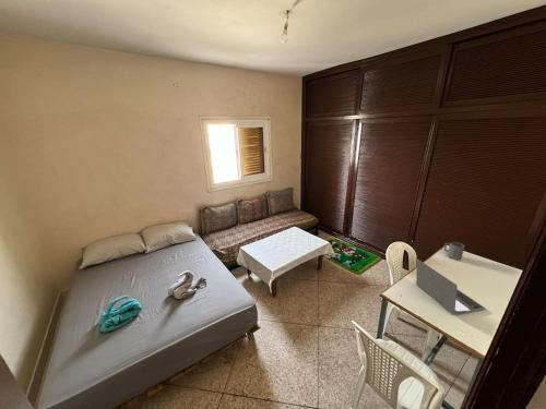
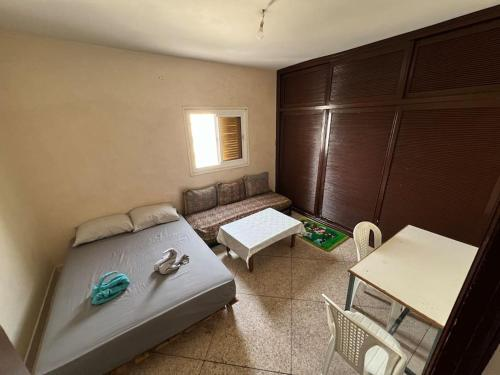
- laptop (449, 282)
- mug (453, 250)
